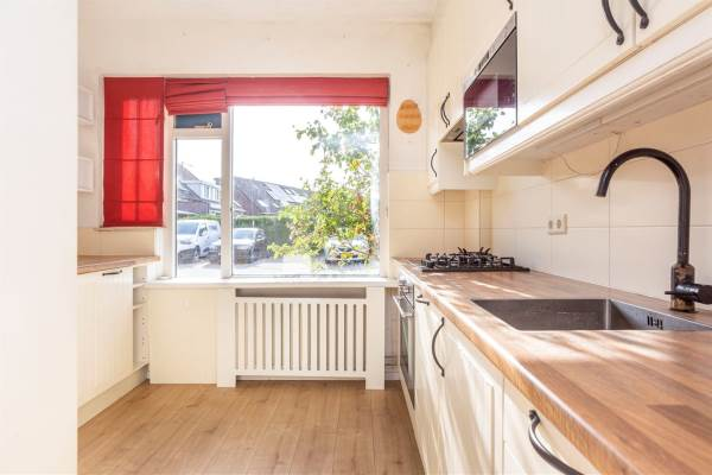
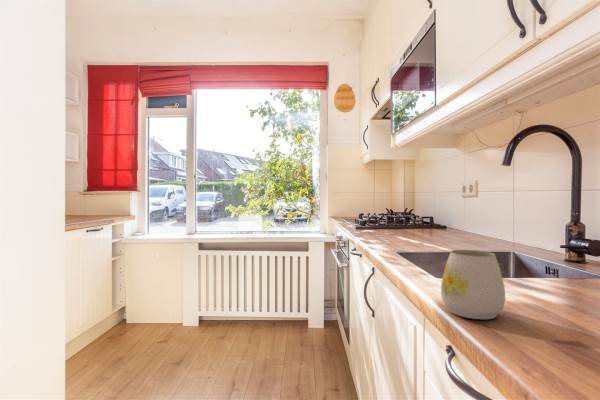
+ mug (467, 280)
